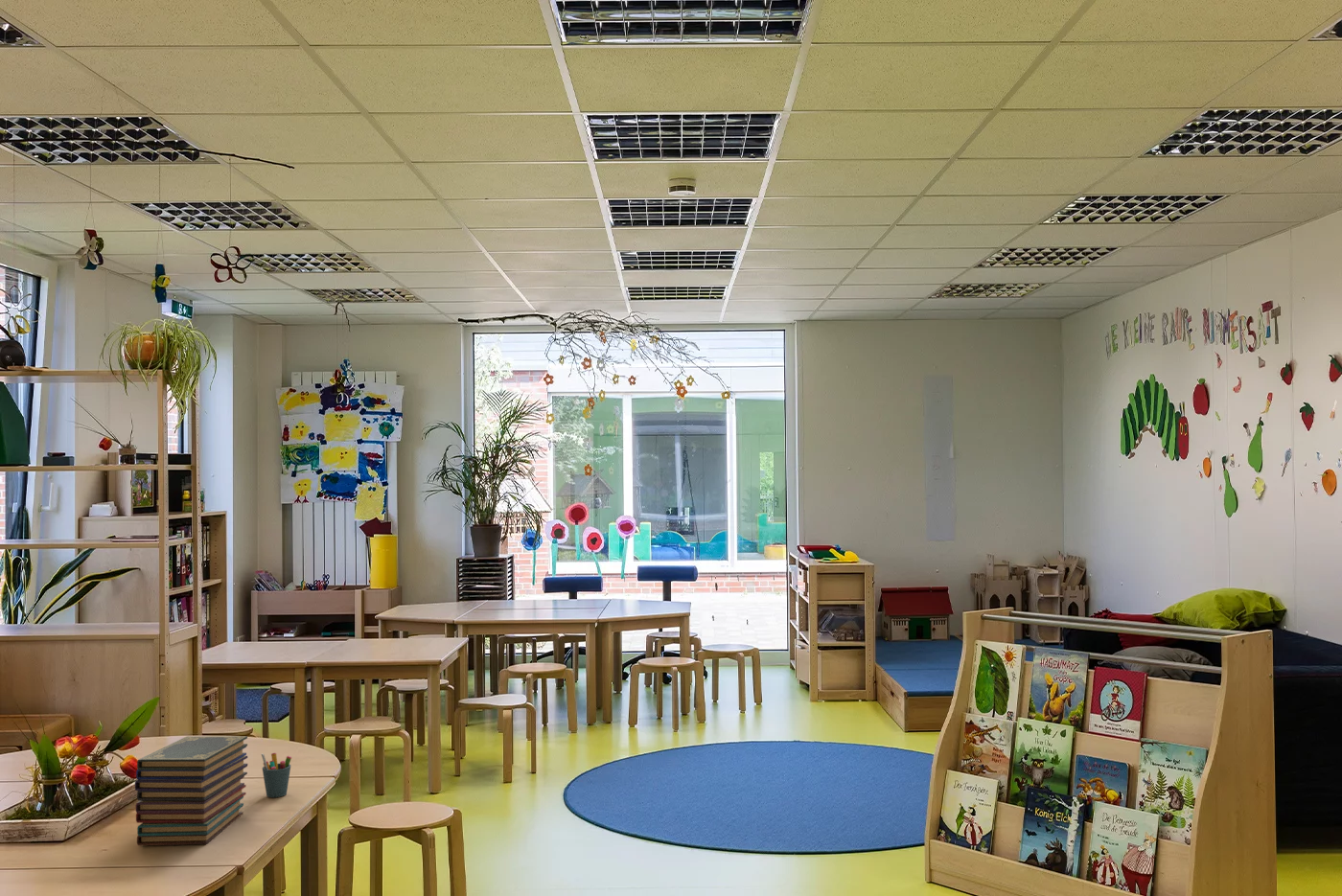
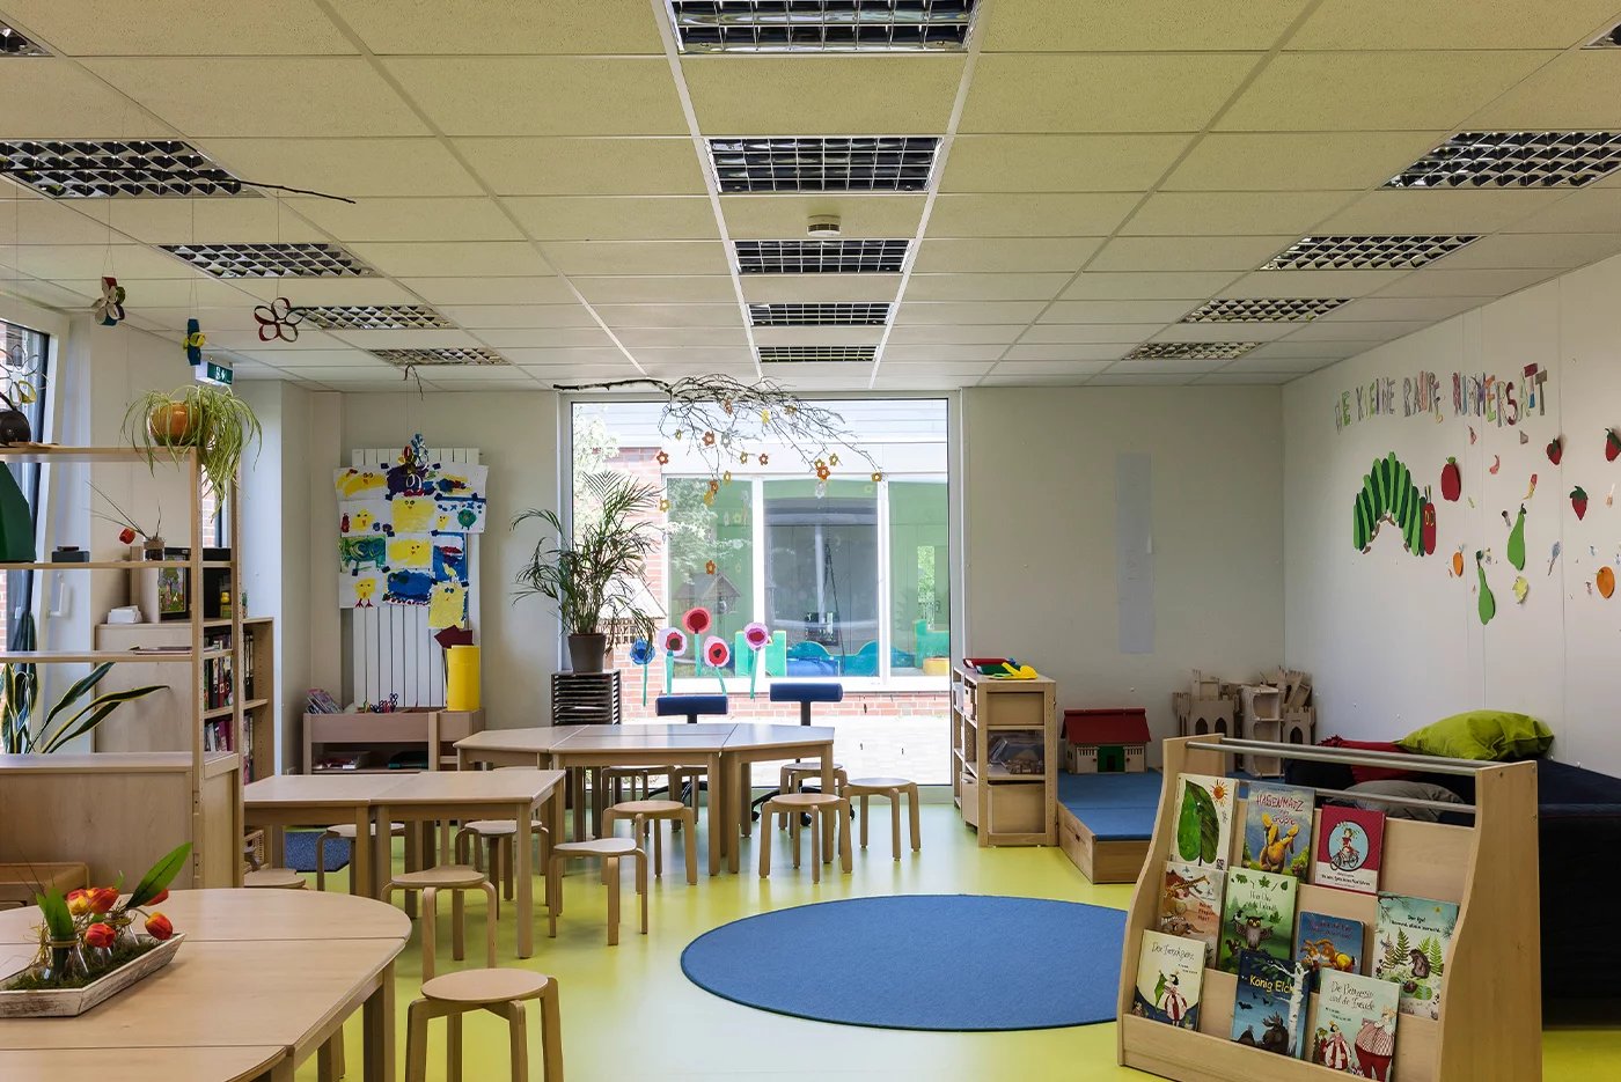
- book stack (194, 788)
- pen holder (276, 772)
